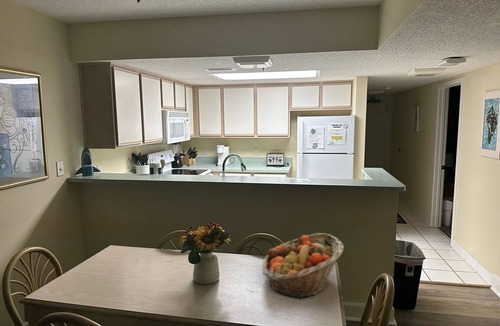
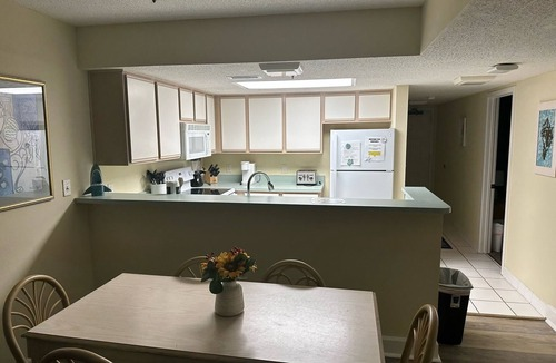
- fruit basket (301, 261)
